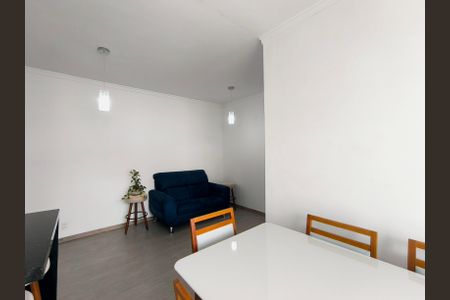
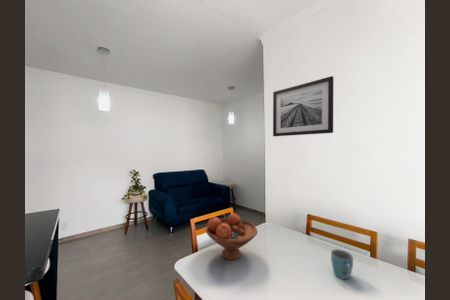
+ fruit bowl (231, 236)
+ wall art (299, 110)
+ mug (343, 266)
